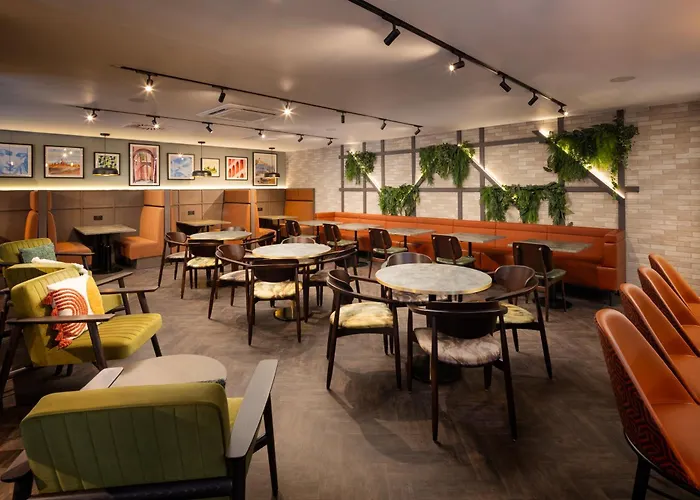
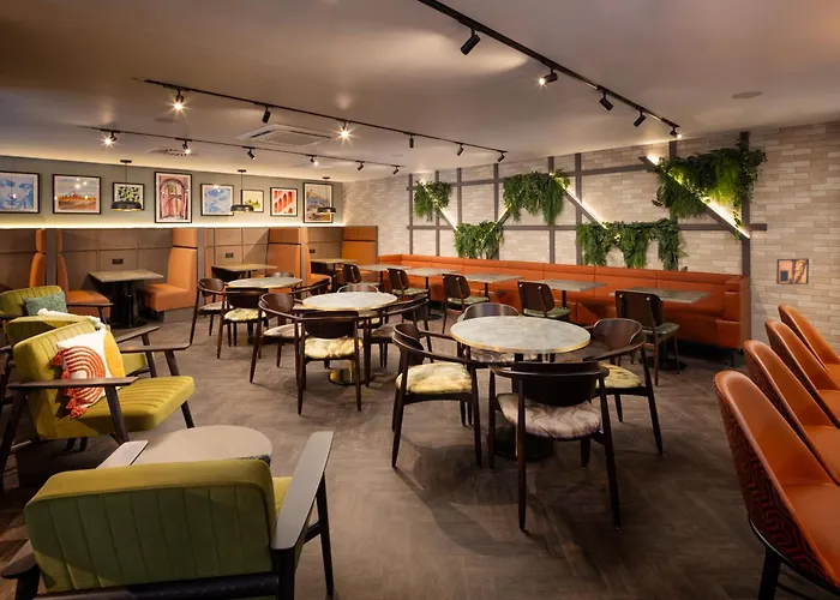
+ wall art (792, 271)
